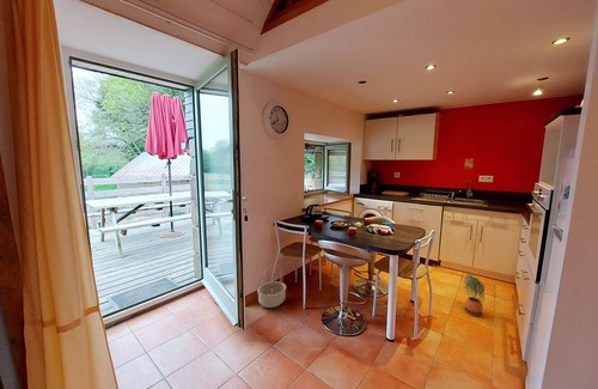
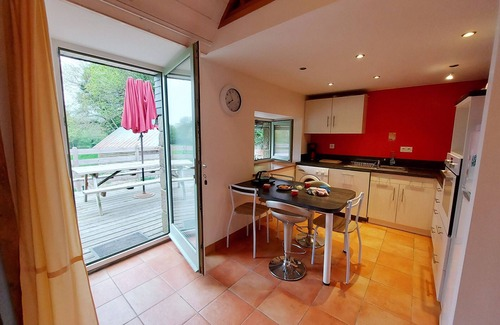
- potted plant (472, 294)
- basket (271, 282)
